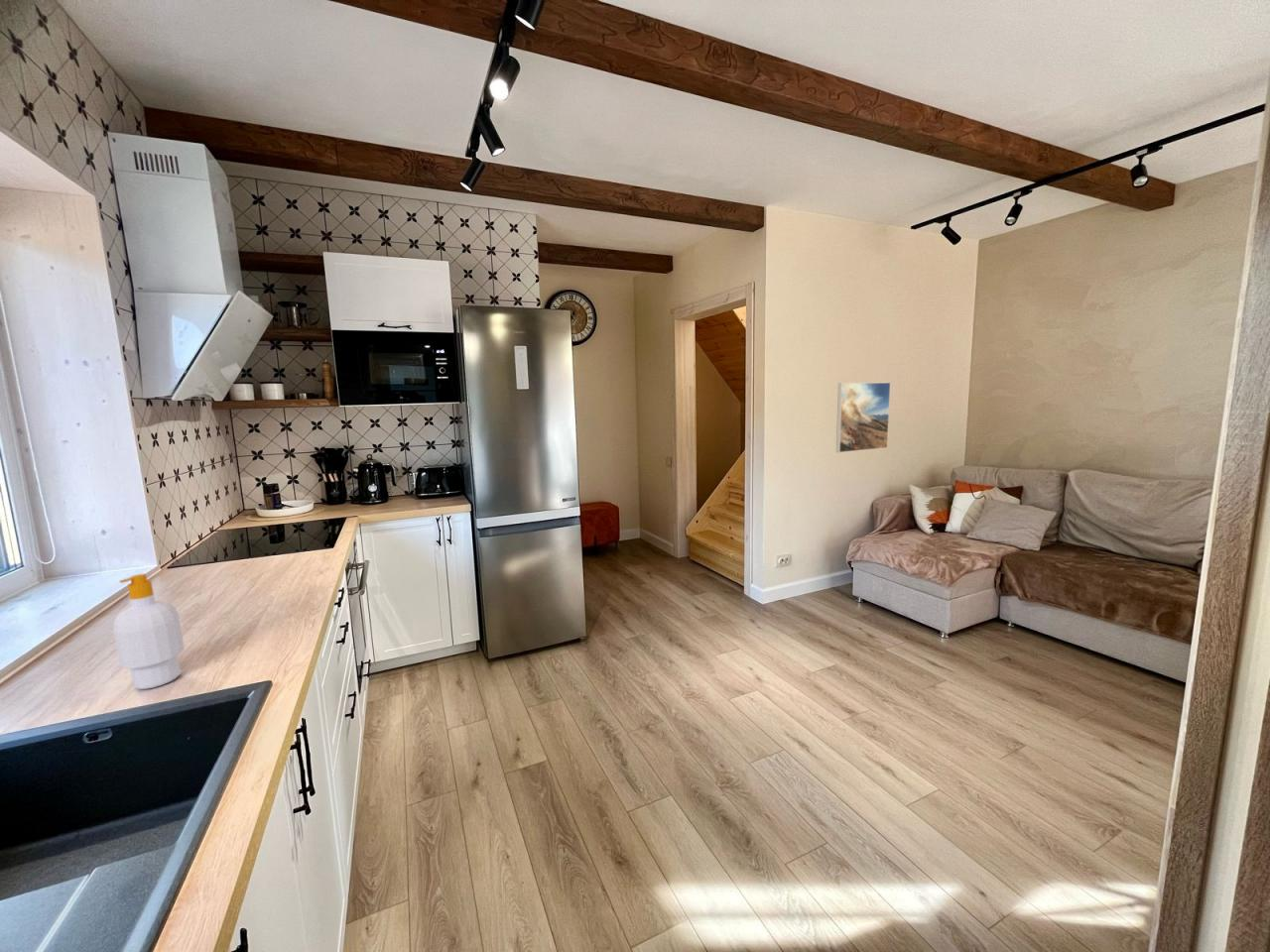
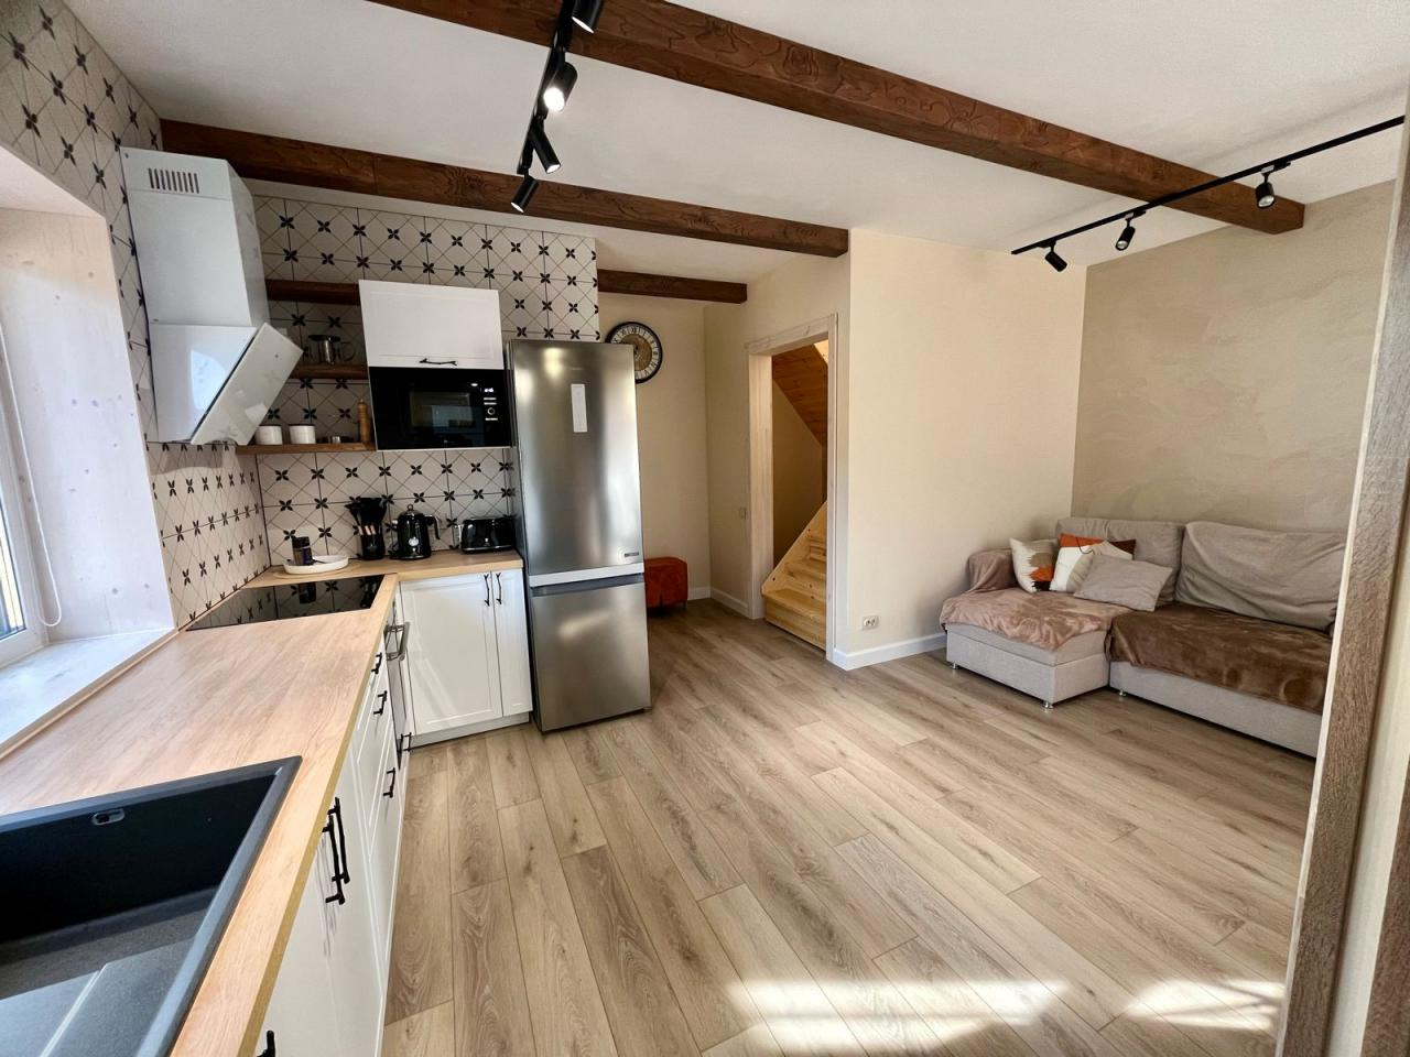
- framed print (863, 416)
- soap bottle (148, 629)
